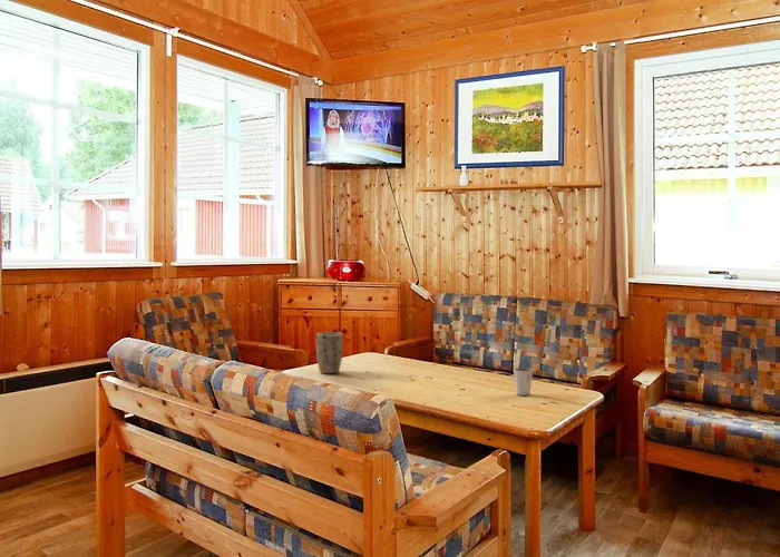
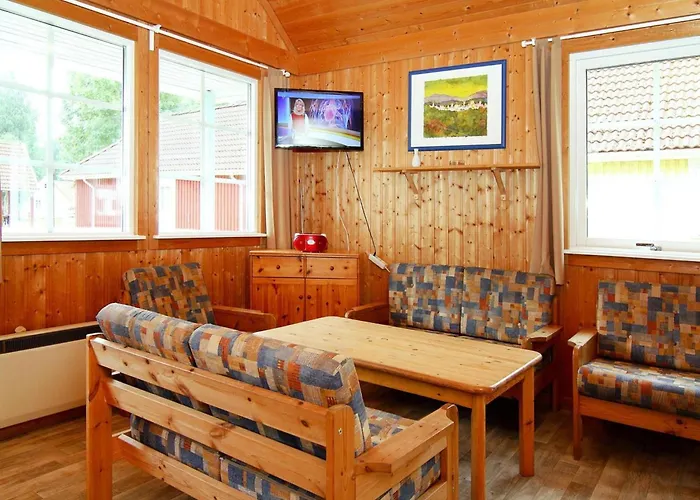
- plant pot (329, 352)
- dixie cup (523, 381)
